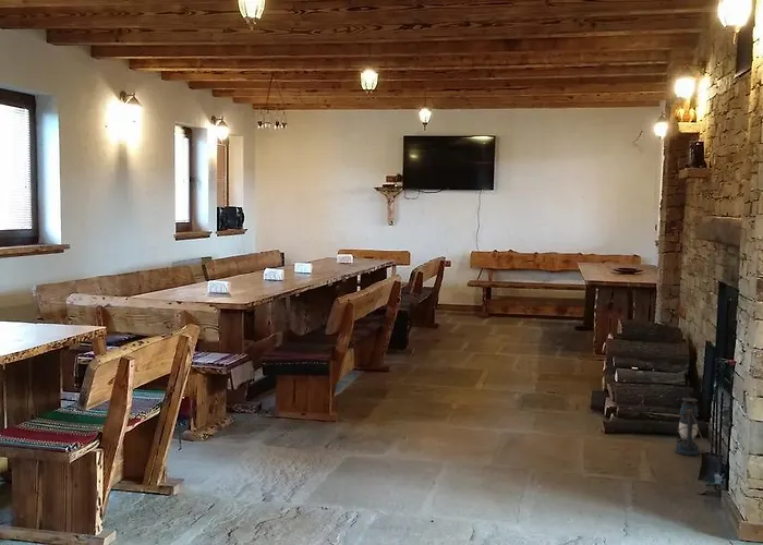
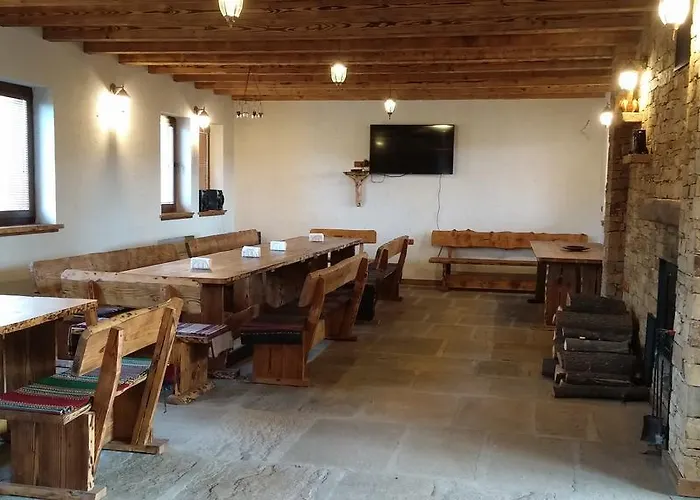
- lantern (689, 424)
